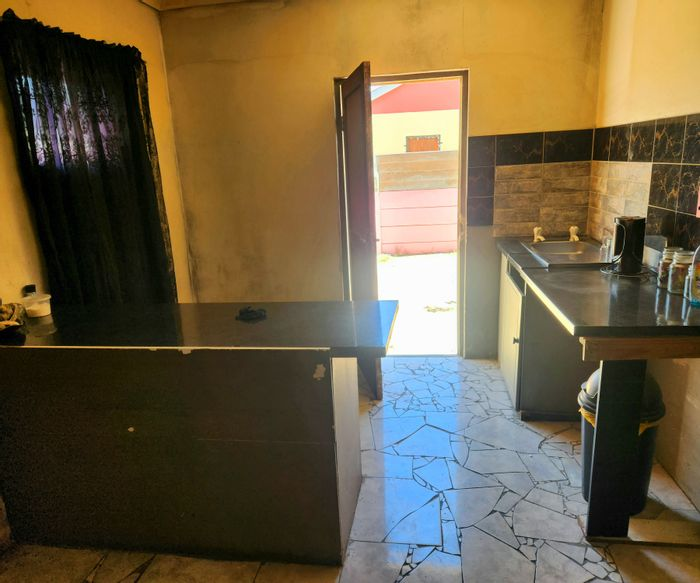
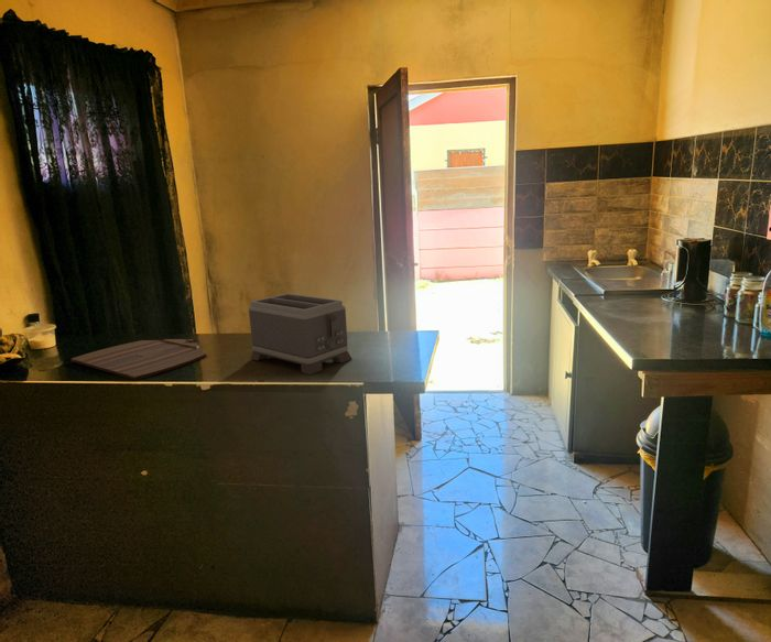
+ toaster (301, 330)
+ cutting board (151, 351)
